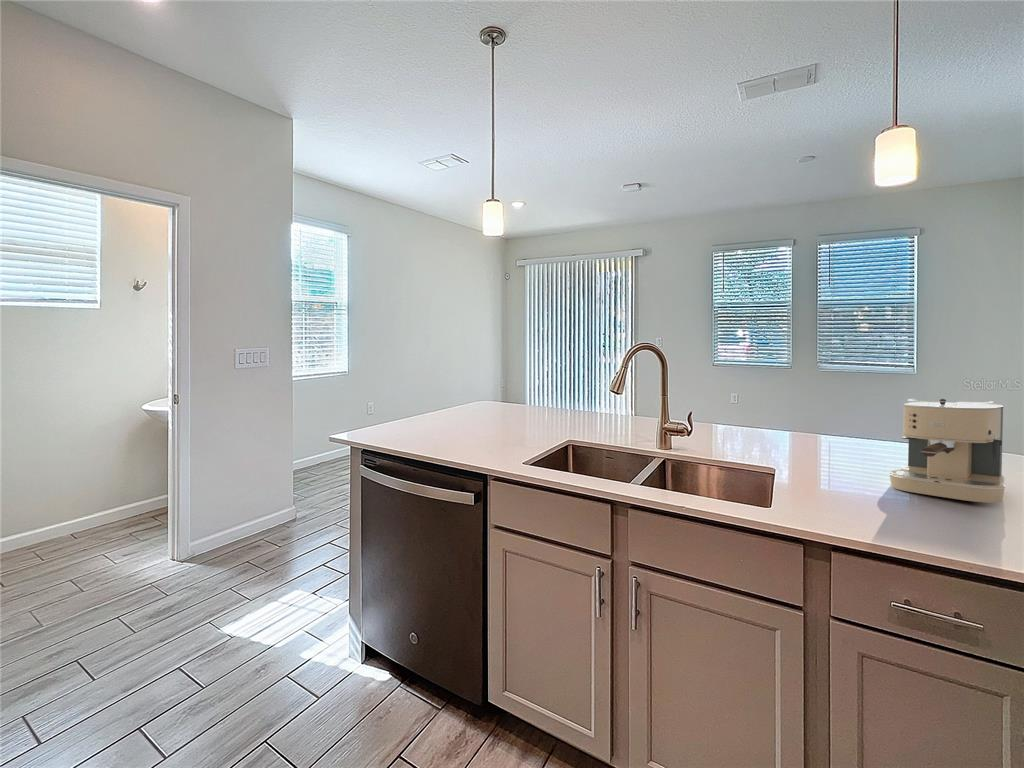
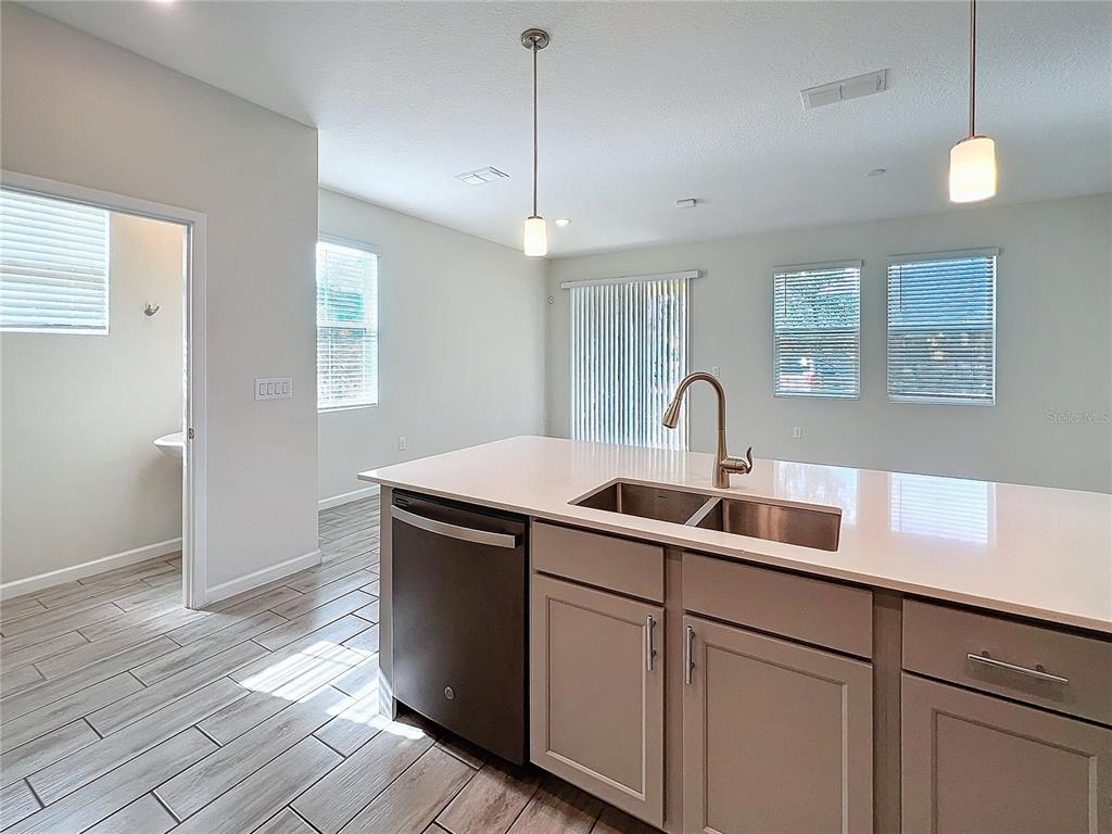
- coffee maker (946, 444)
